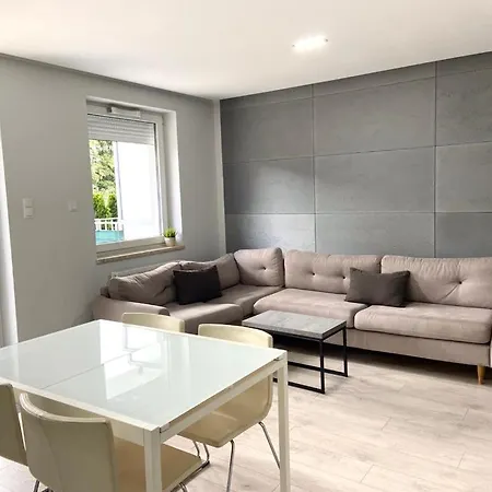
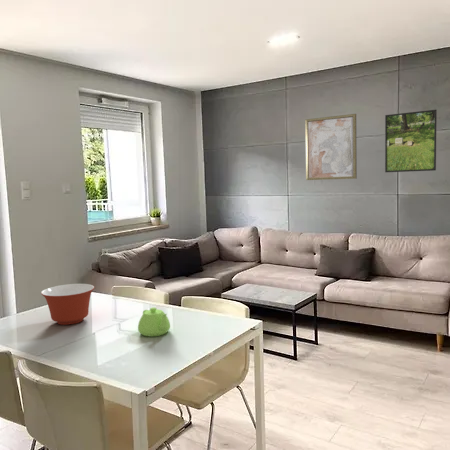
+ wall art (330, 148)
+ teapot (154, 320)
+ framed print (410, 142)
+ mixing bowl (69, 305)
